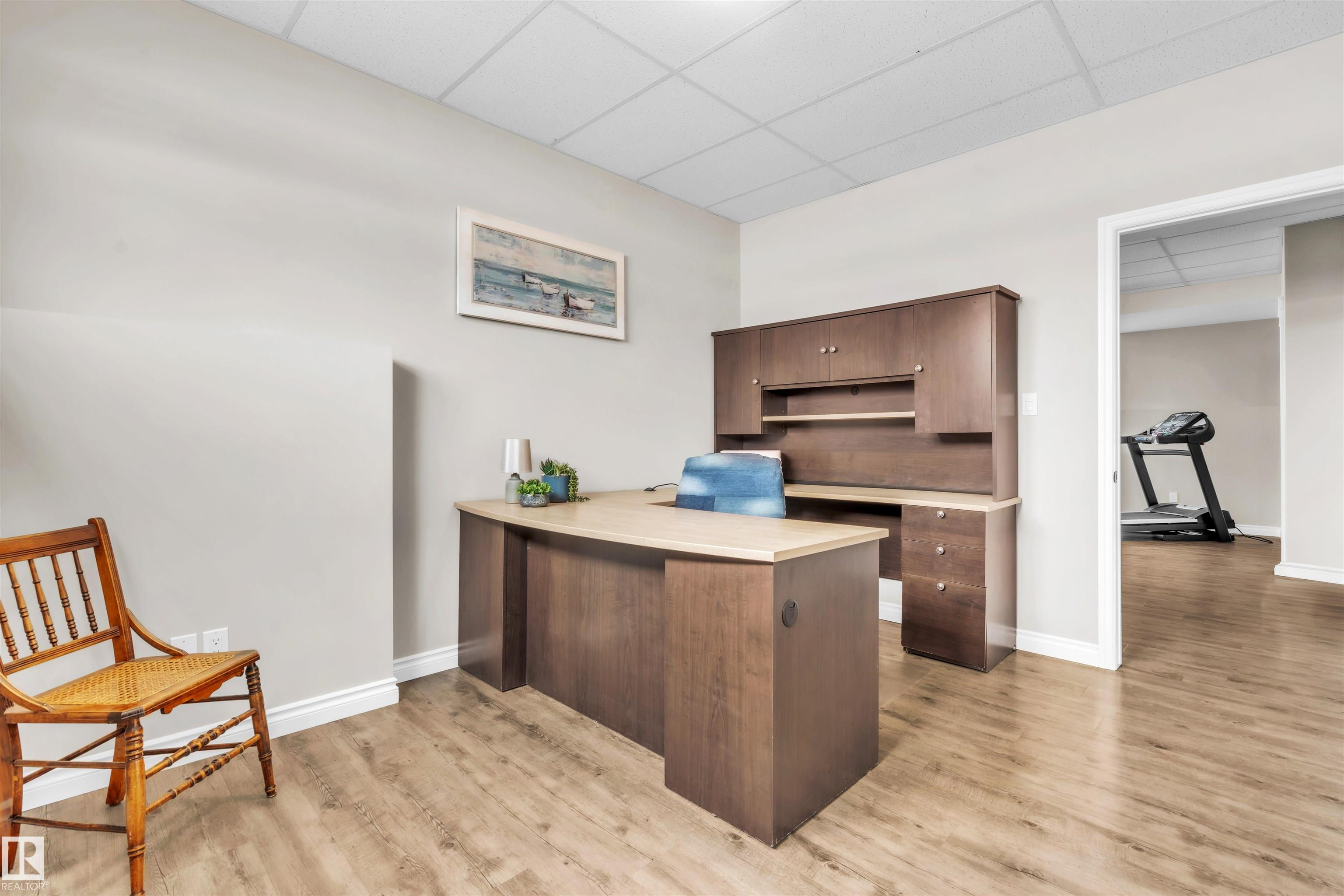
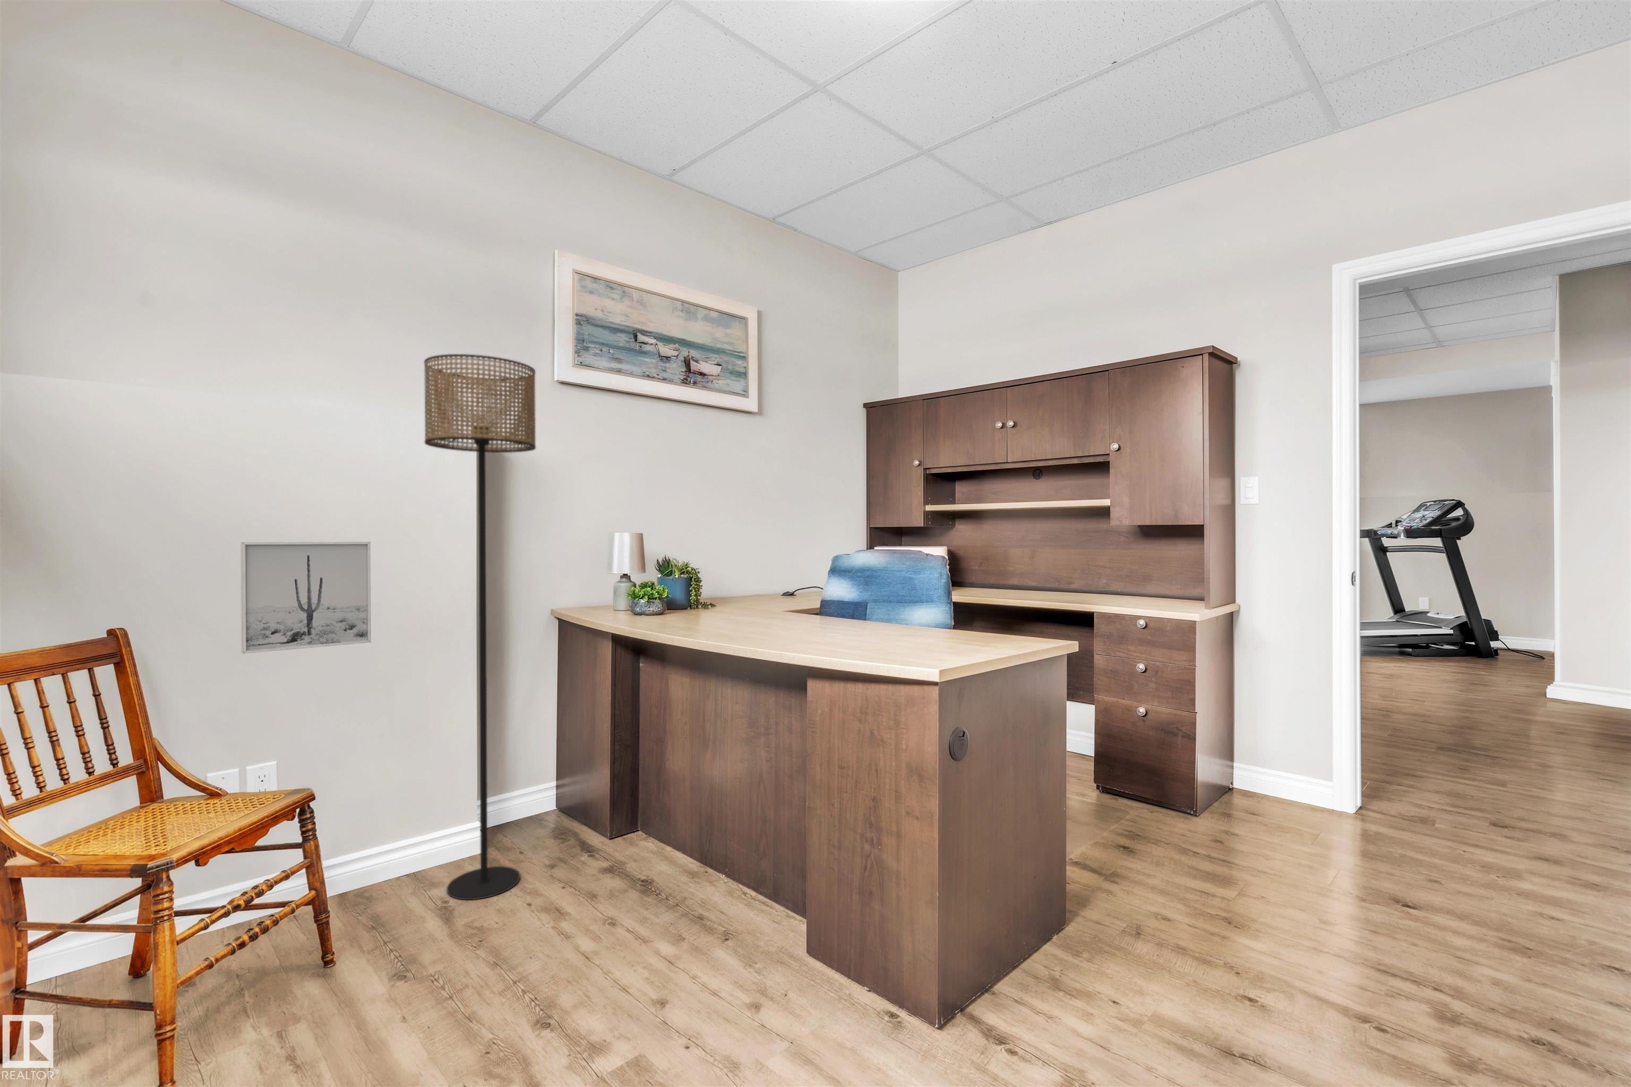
+ wall art (308, 594)
+ floor lamp (483, 625)
